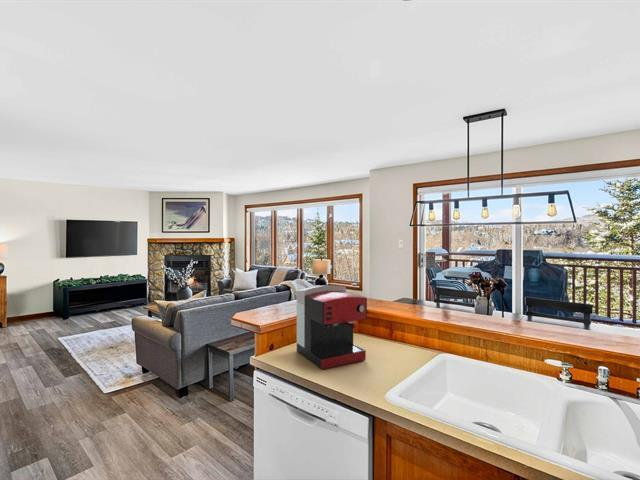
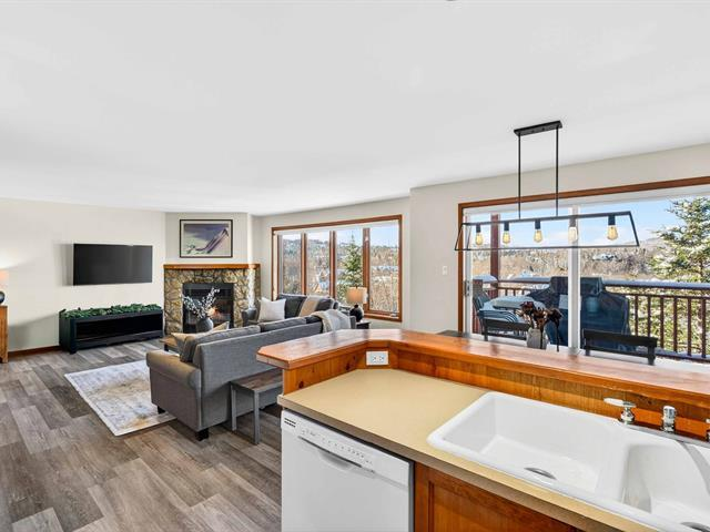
- coffee maker (334, 322)
